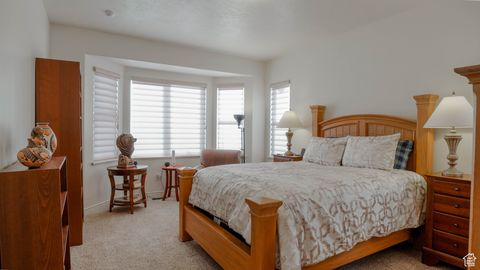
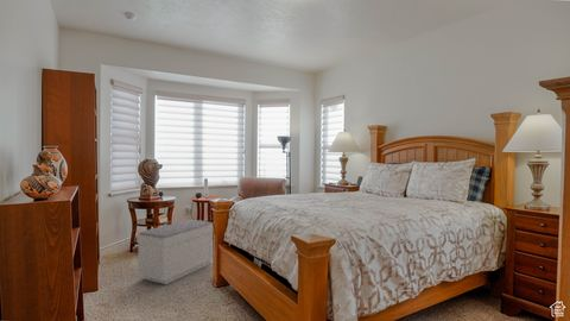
+ bench (178, 247)
